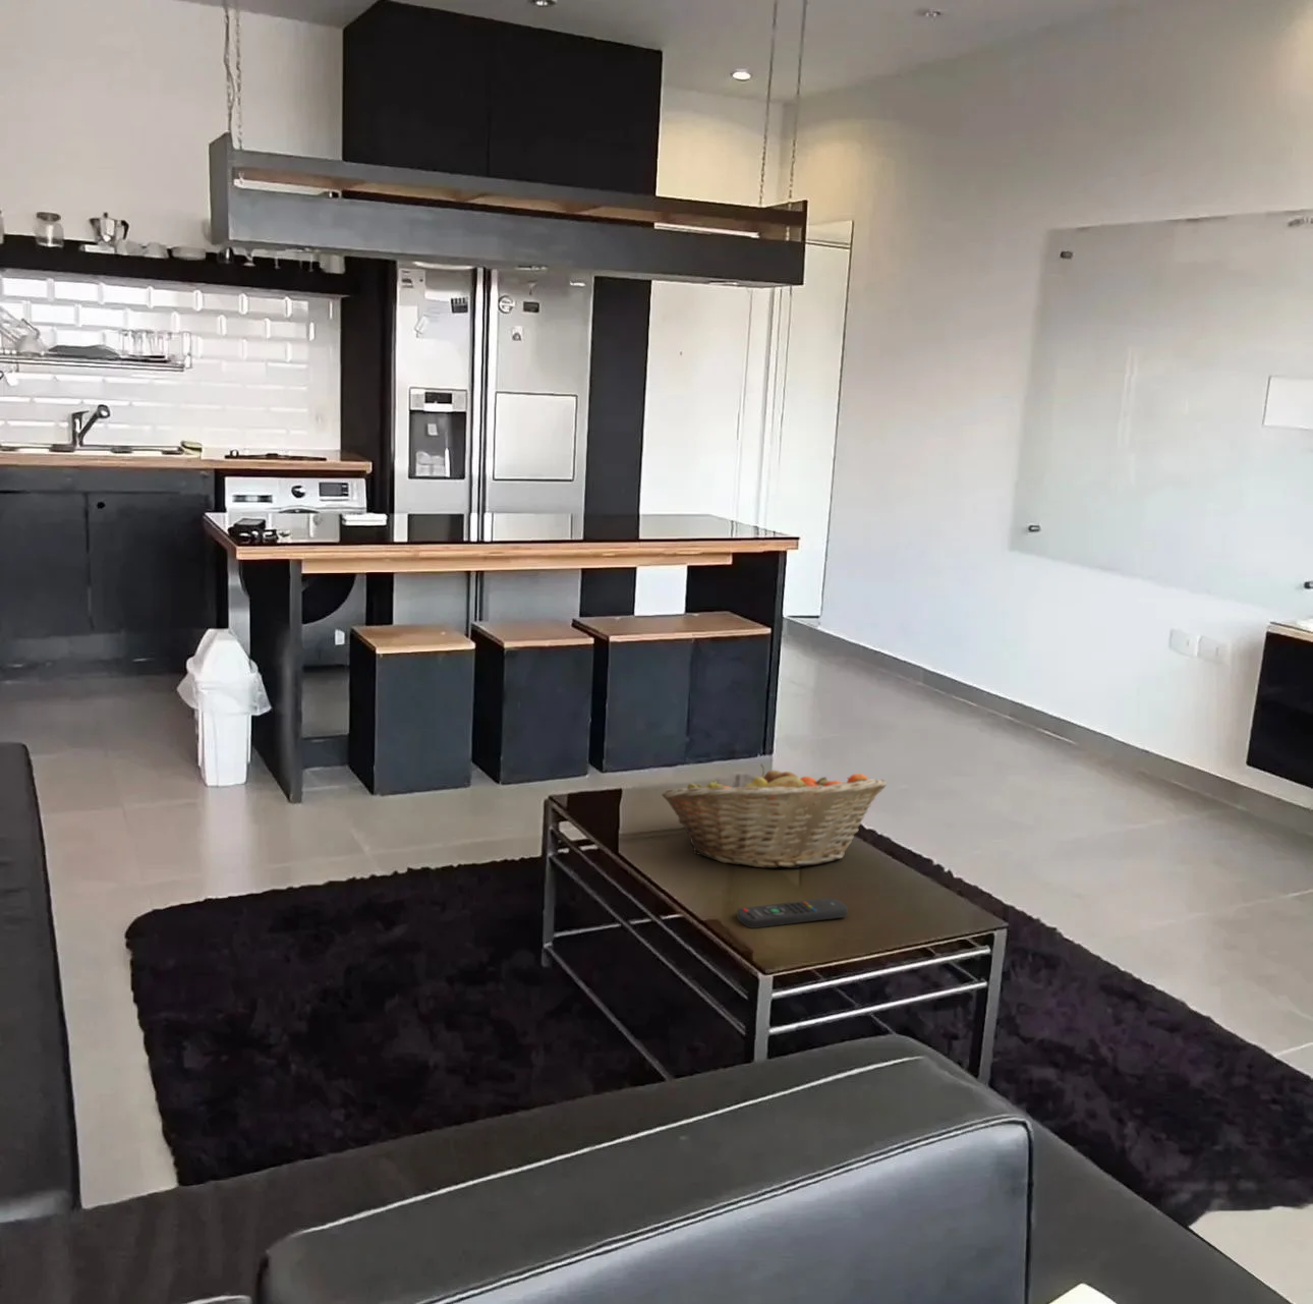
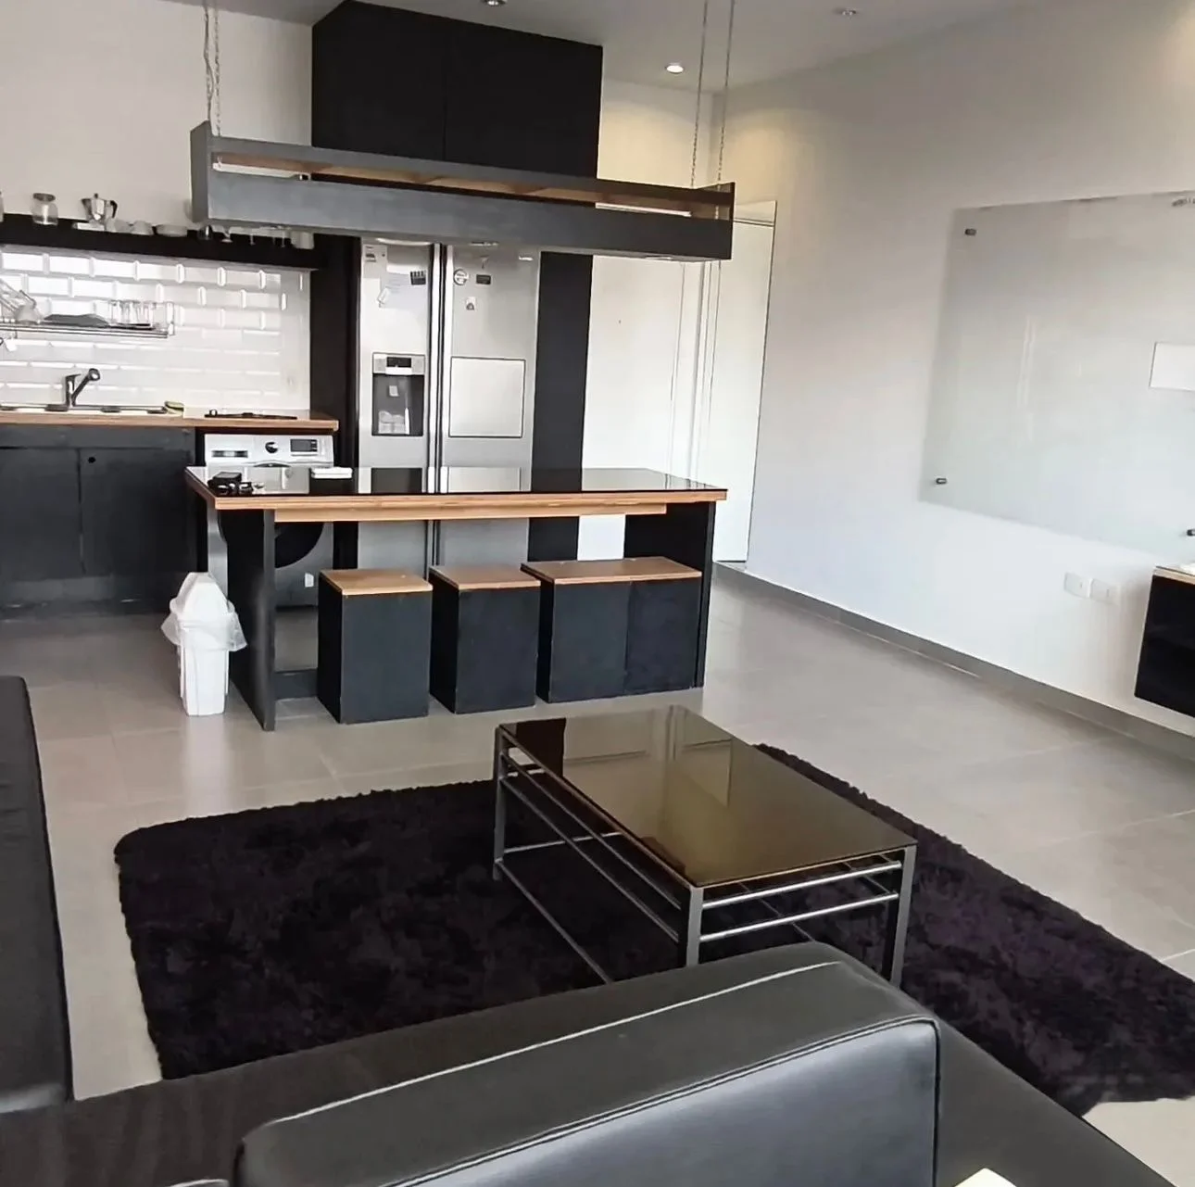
- fruit basket (773, 805)
- remote control (791, 912)
